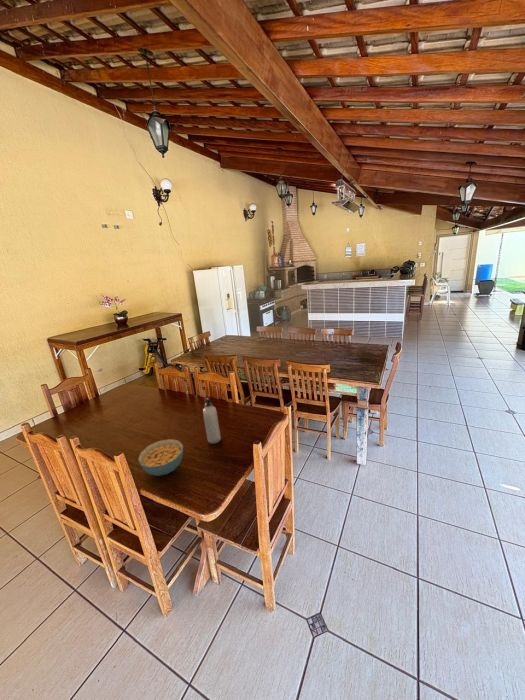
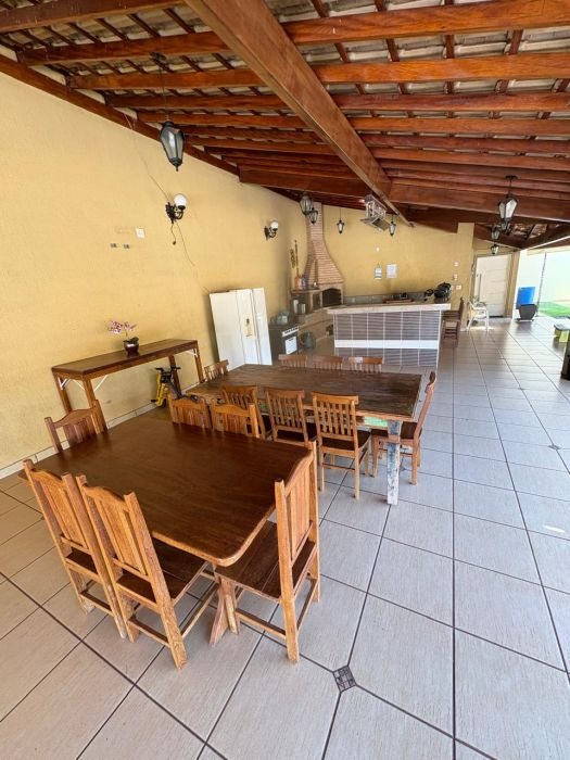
- cereal bowl (163, 461)
- water bottle (211, 419)
